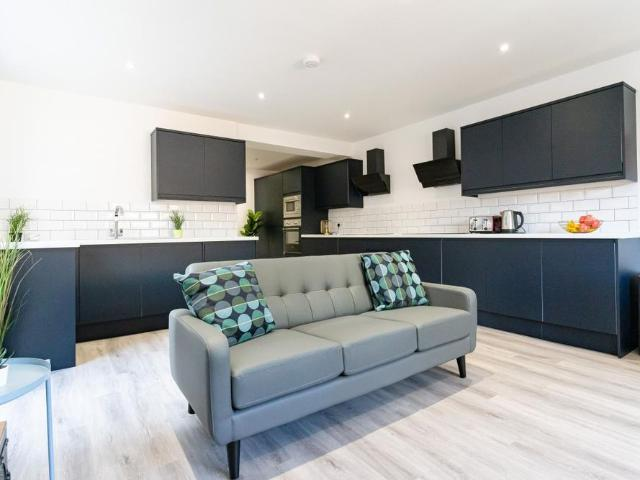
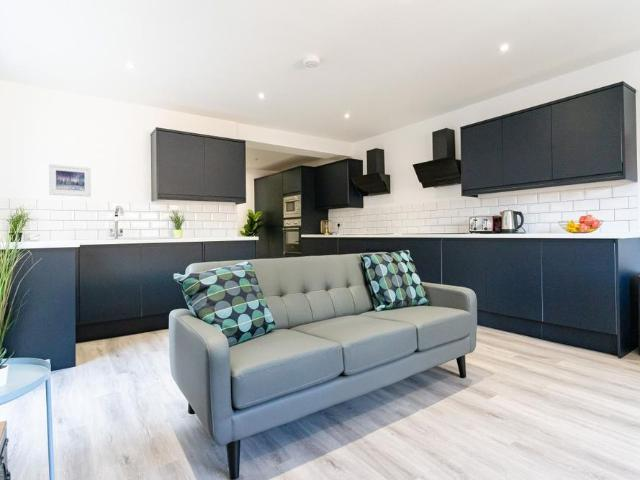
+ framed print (70, 180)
